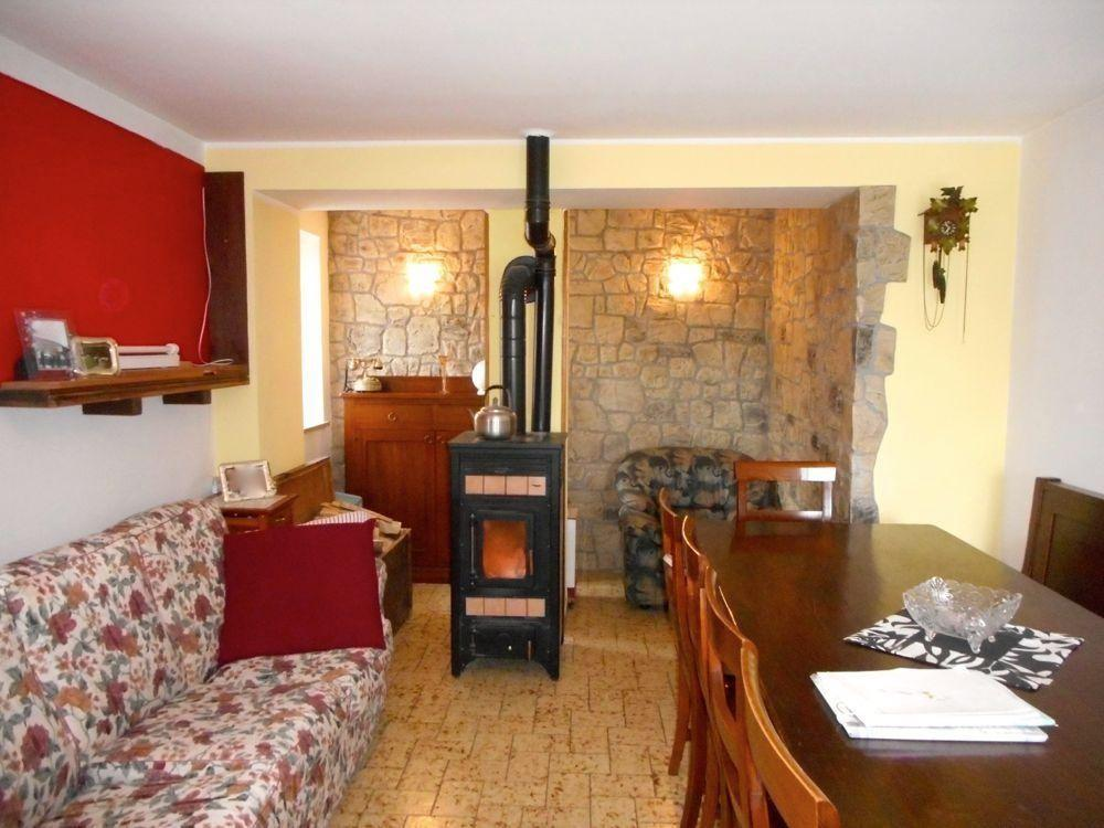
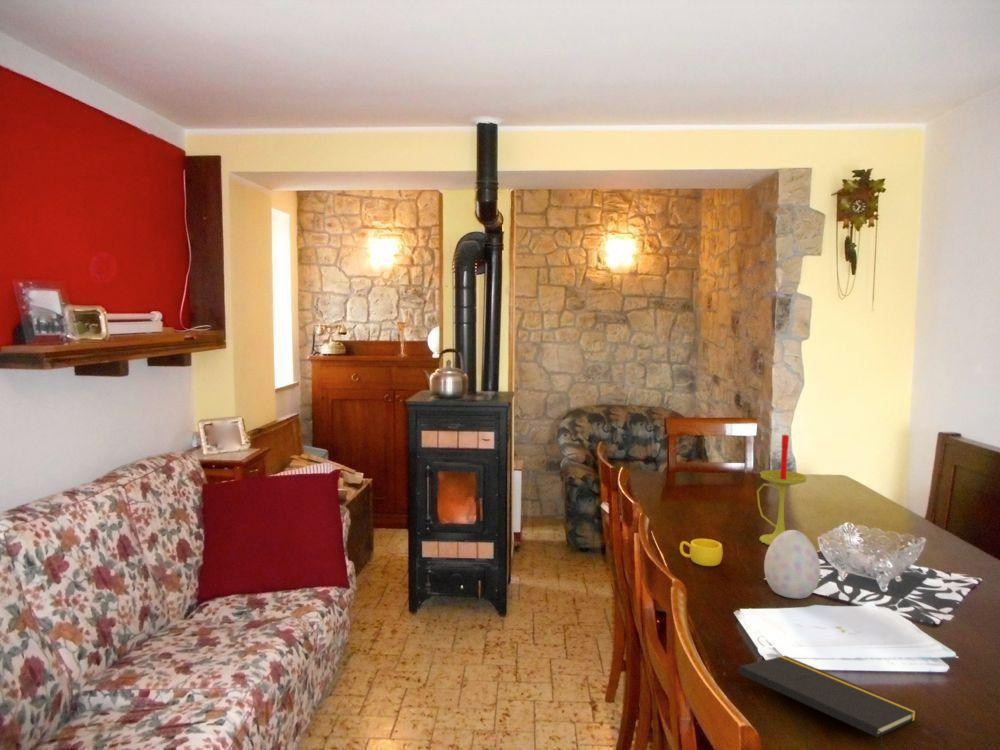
+ cup (700, 551)
+ notepad (825, 691)
+ decorative egg (792, 561)
+ candle (781, 486)
